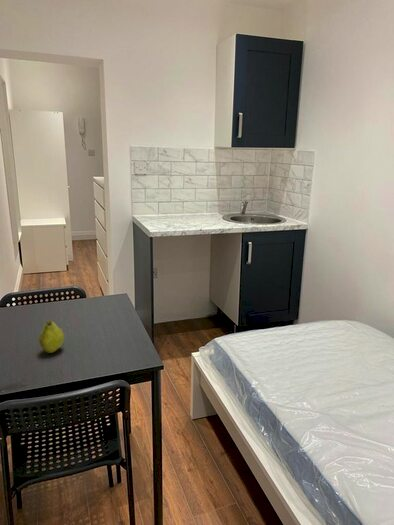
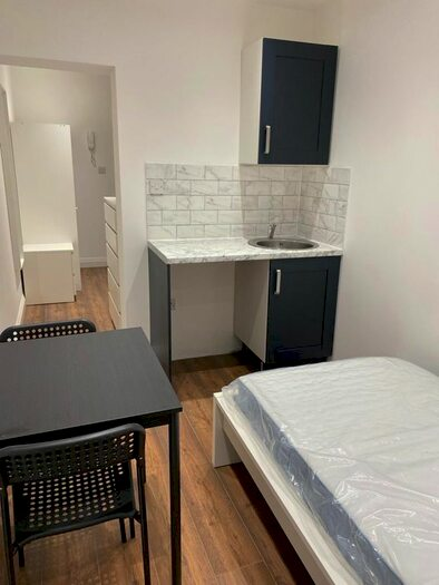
- fruit (51, 335)
